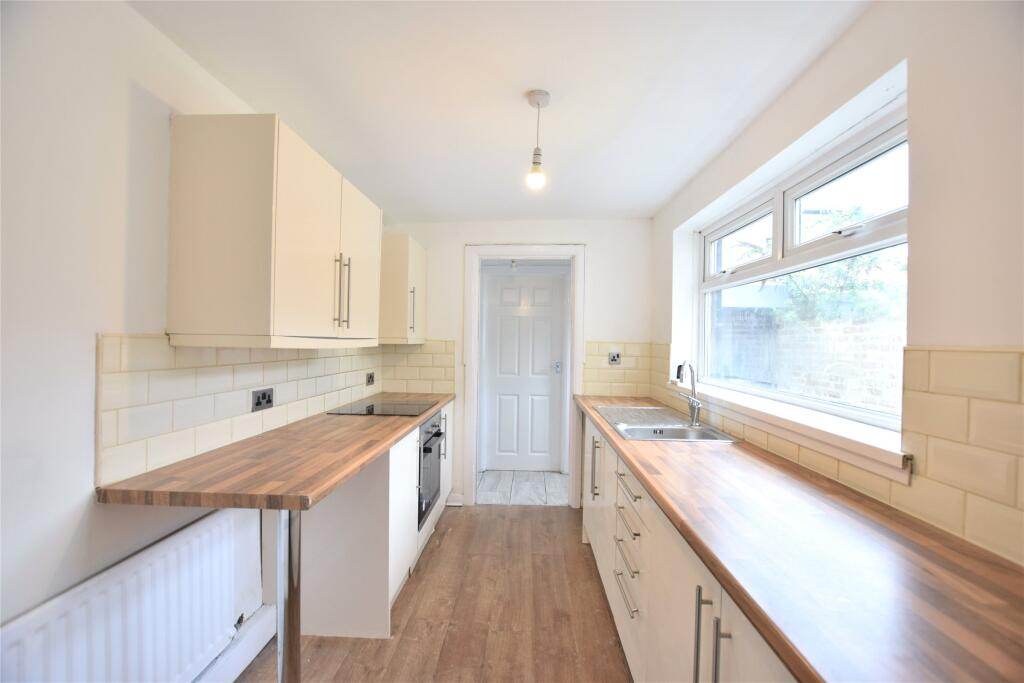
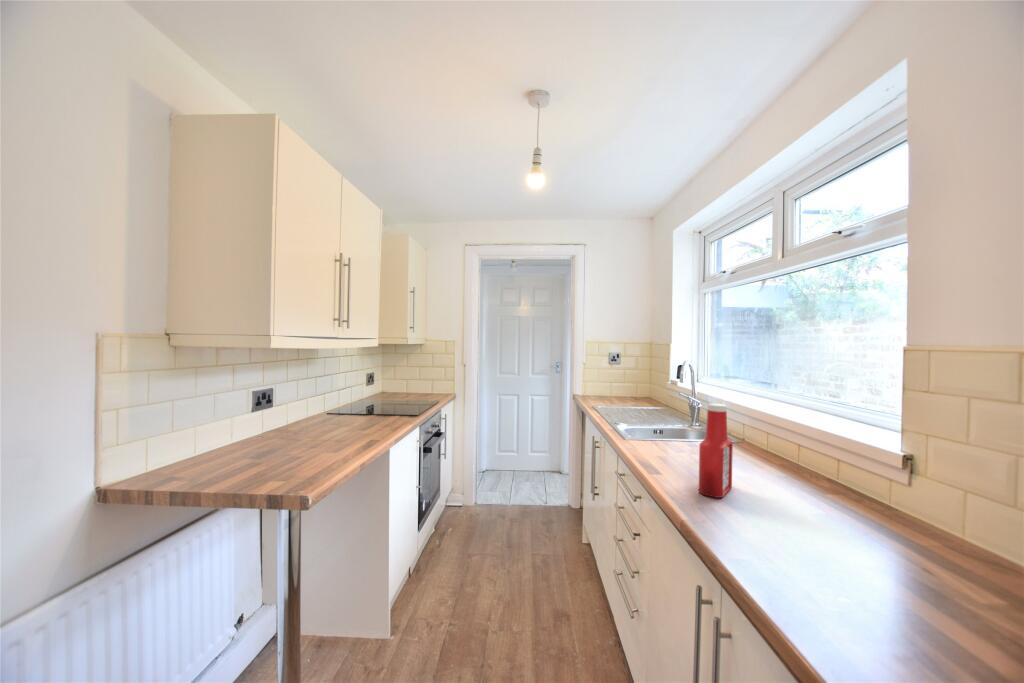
+ soap bottle (716, 447)
